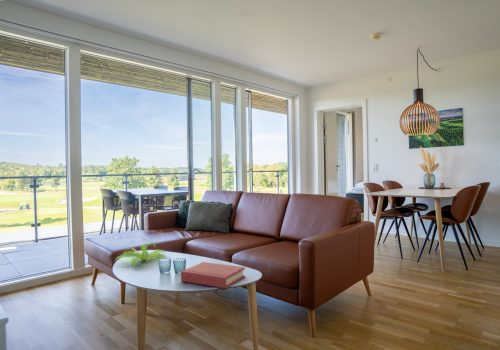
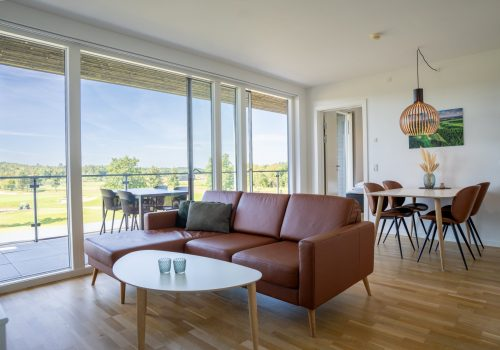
- plant (141, 253)
- hardback book (213, 274)
